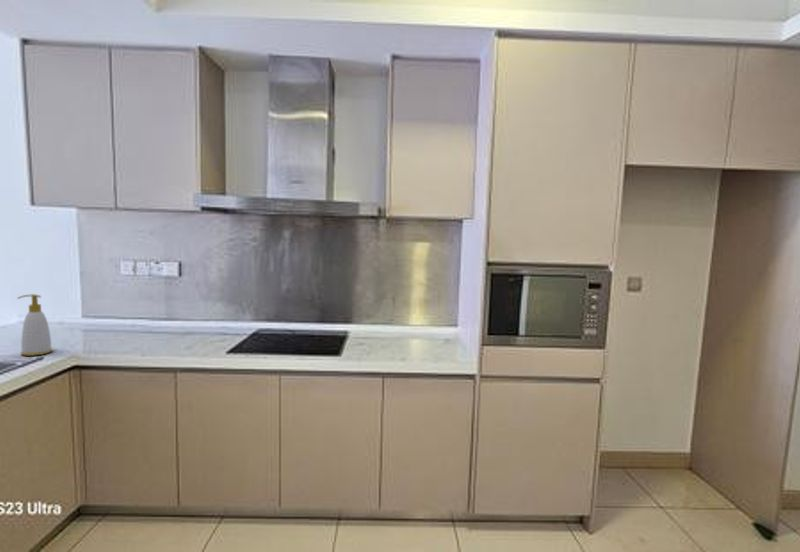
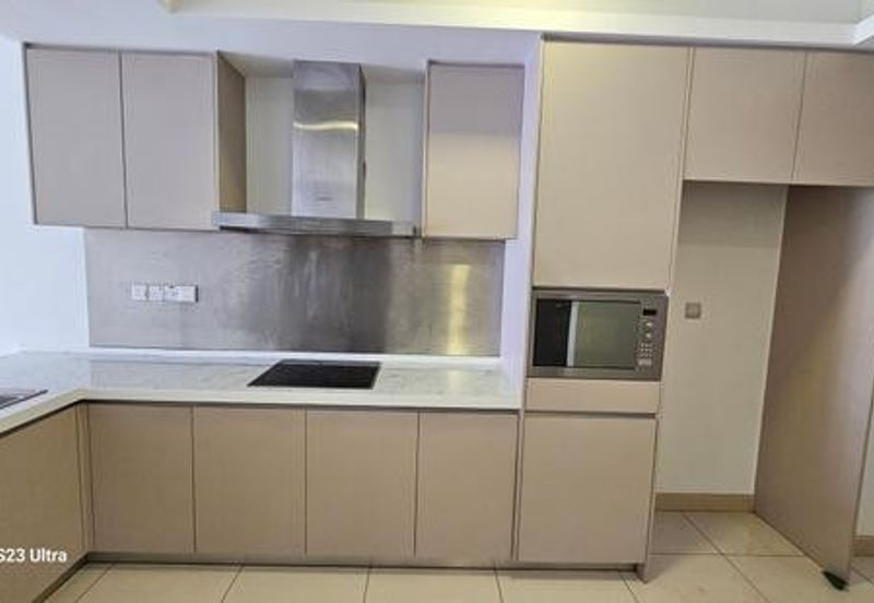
- soap bottle (35, 323)
